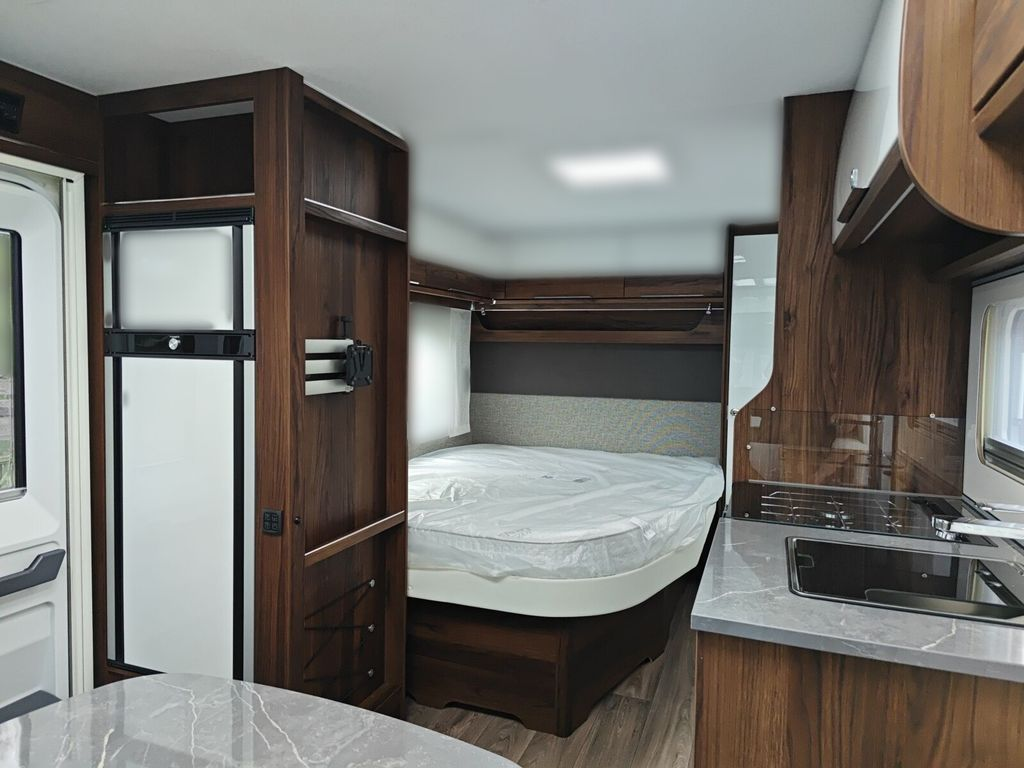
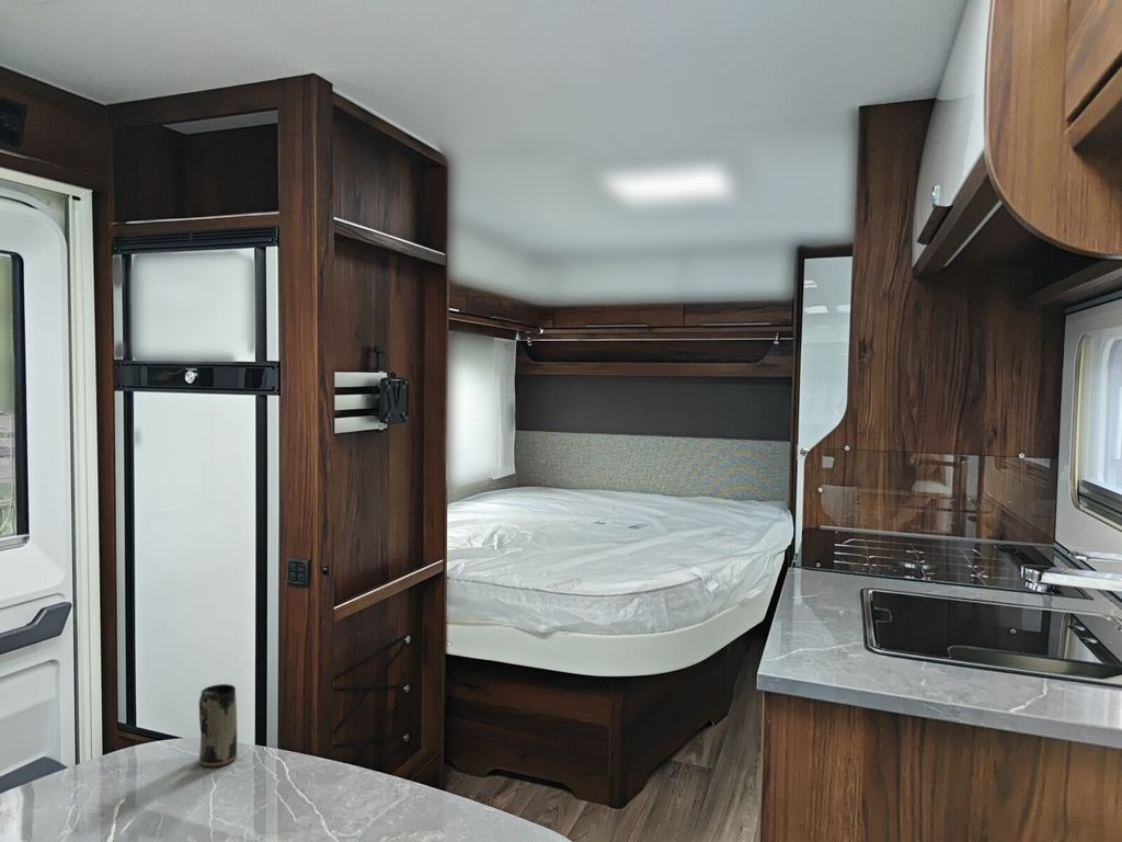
+ mug (215, 724)
